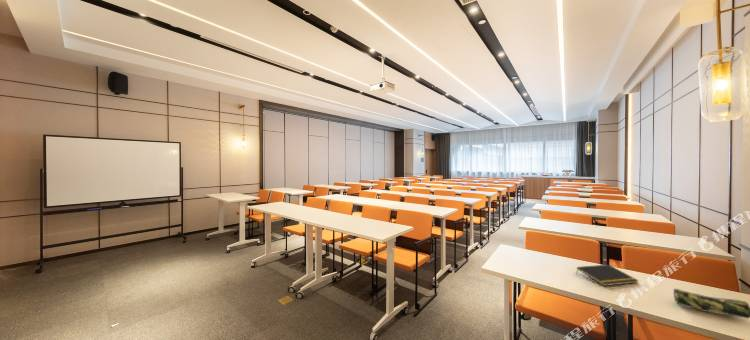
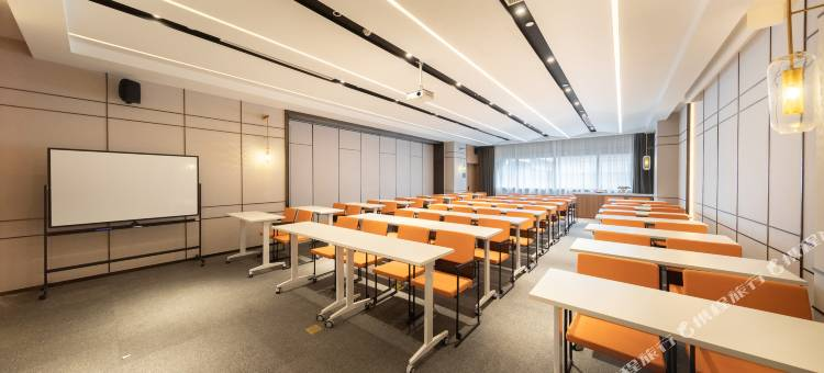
- pencil case (707, 302)
- notepad (606, 274)
